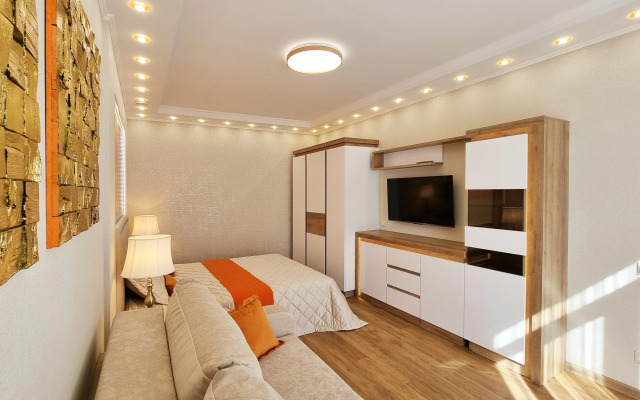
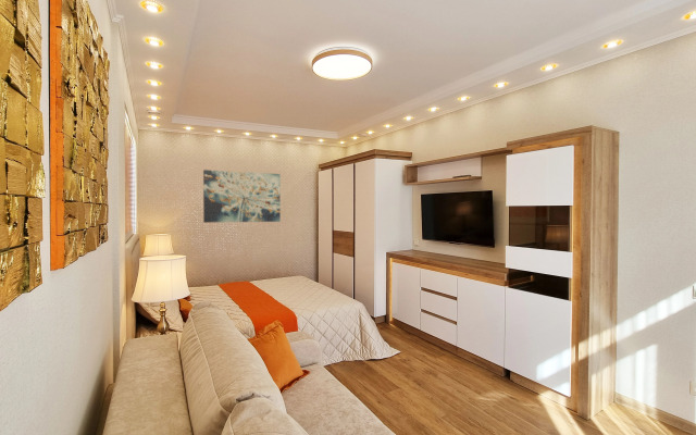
+ wall art (244, 197)
